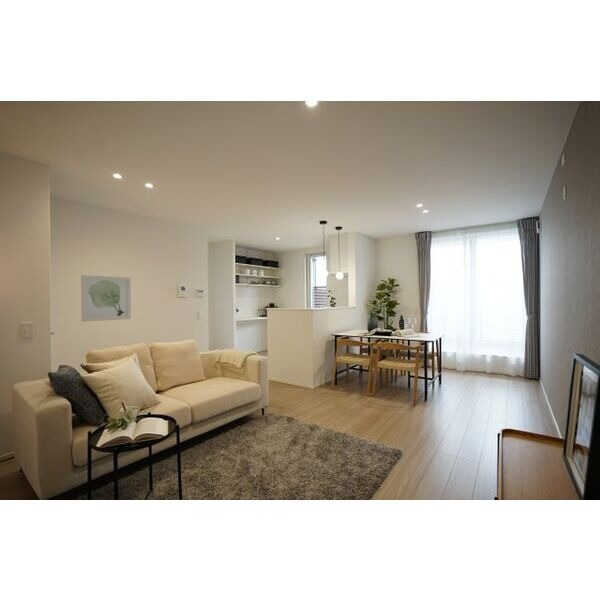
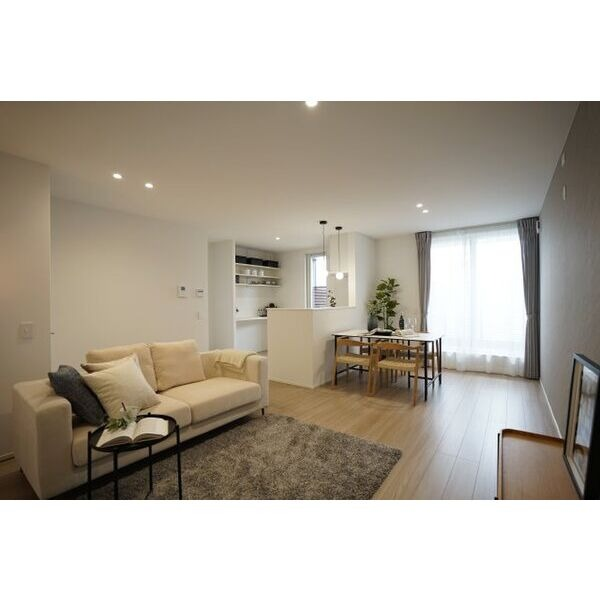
- wall art (107, 298)
